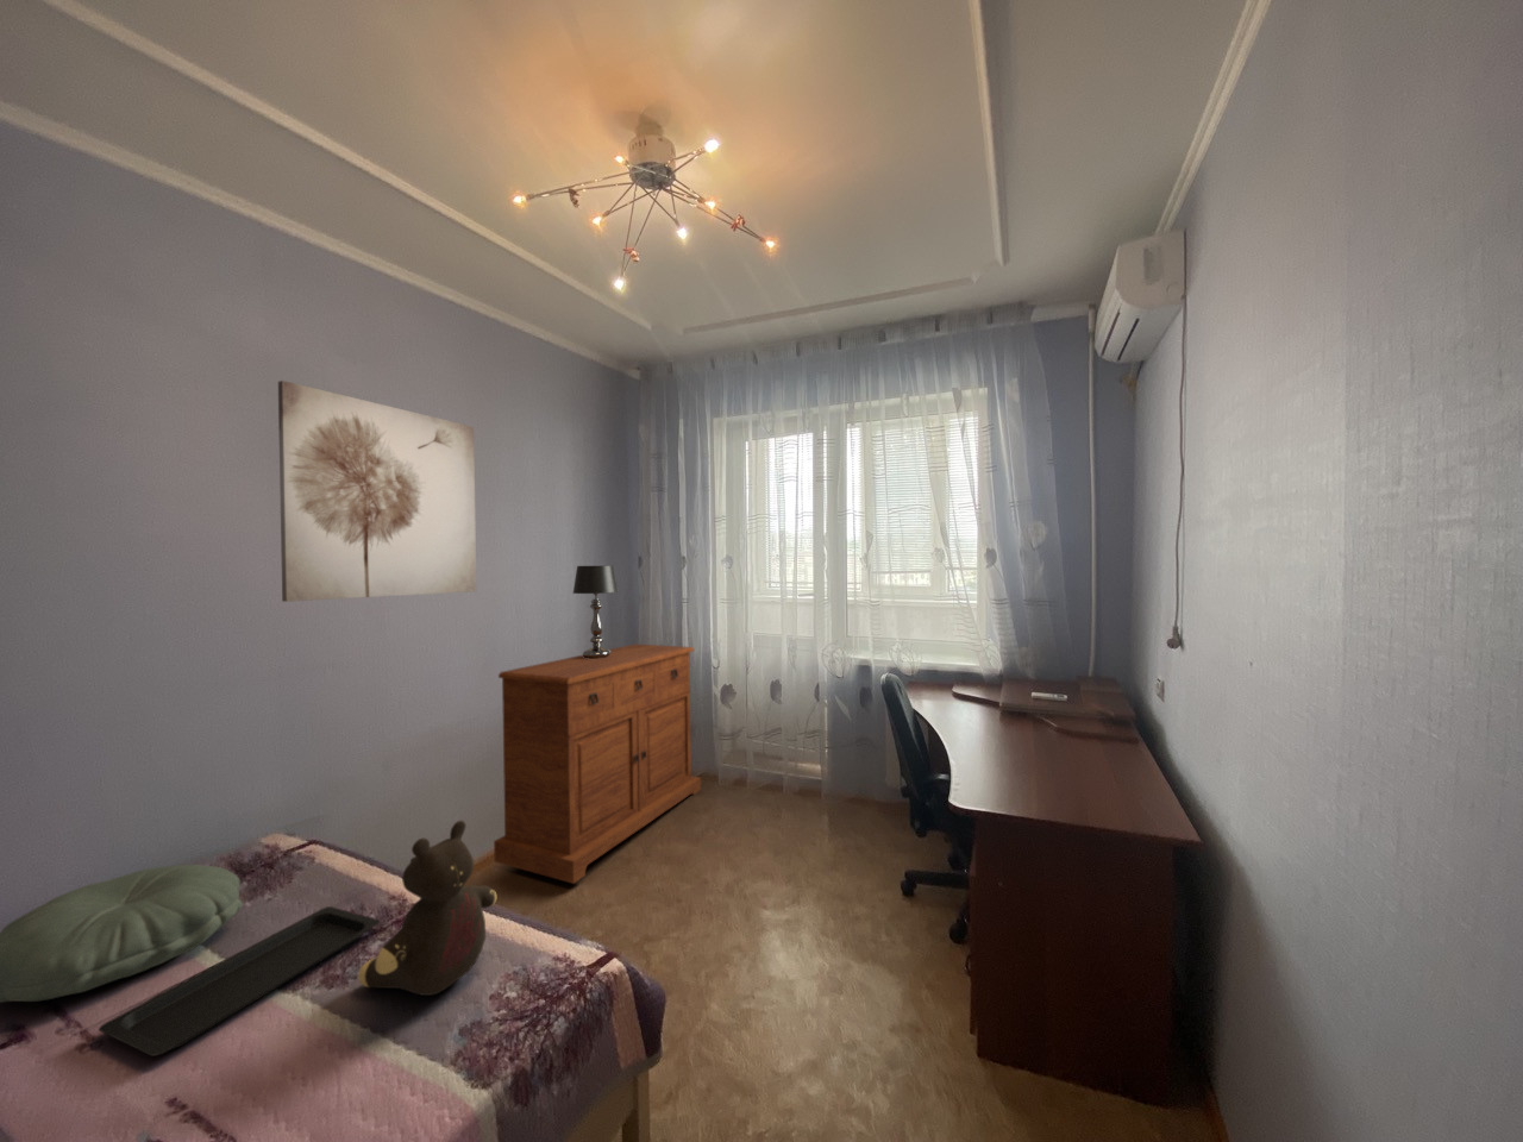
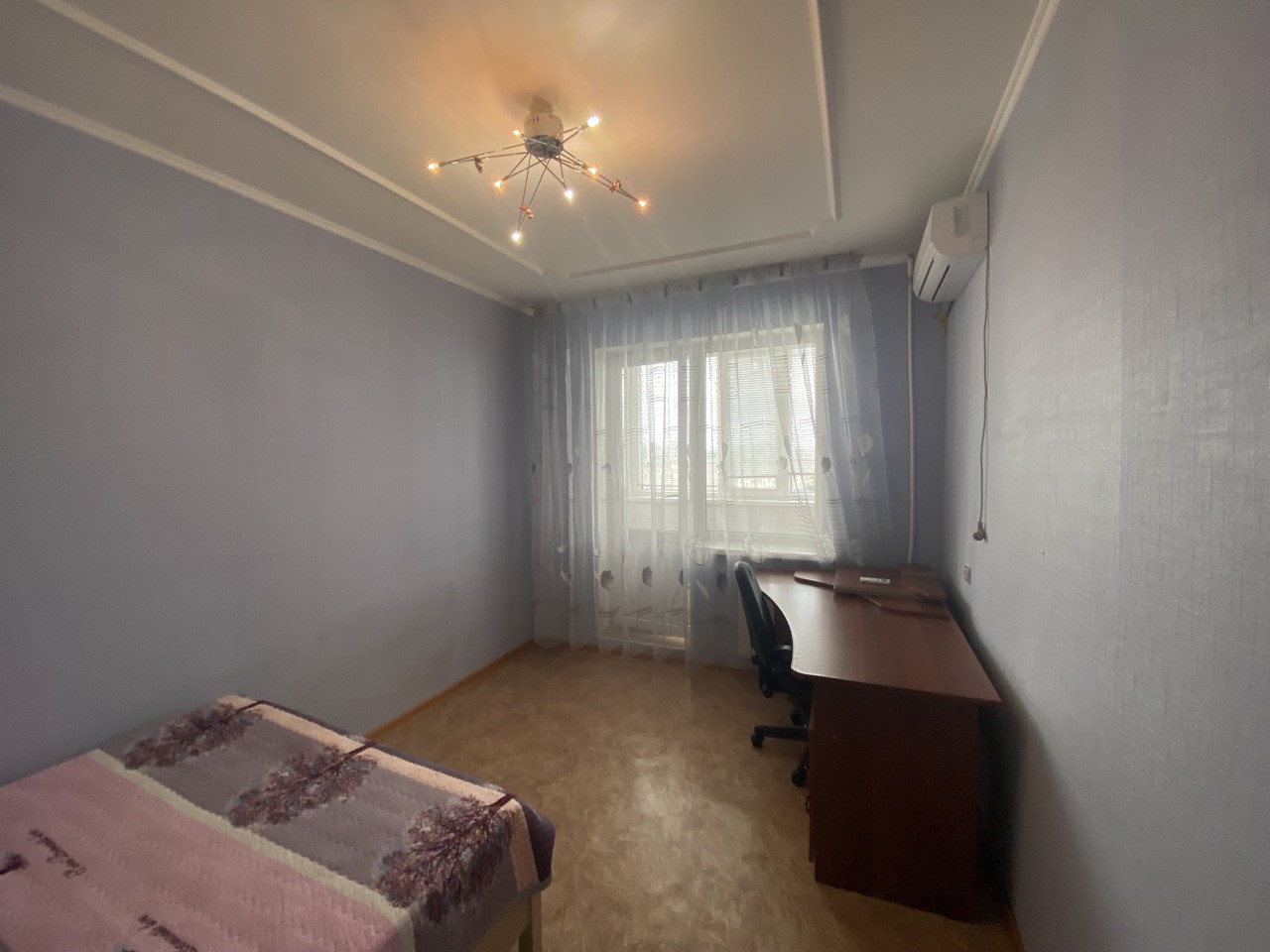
- sideboard (609, 740)
- pillow (120, 922)
- teddy bear (425, 901)
- wall art (391, 500)
- serving tray (257, 972)
- table lamp (596, 611)
